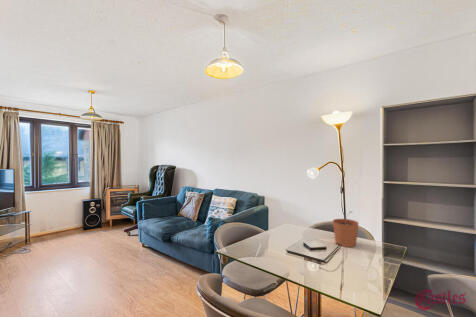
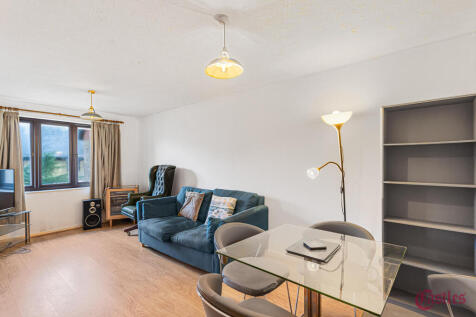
- plant pot (345, 227)
